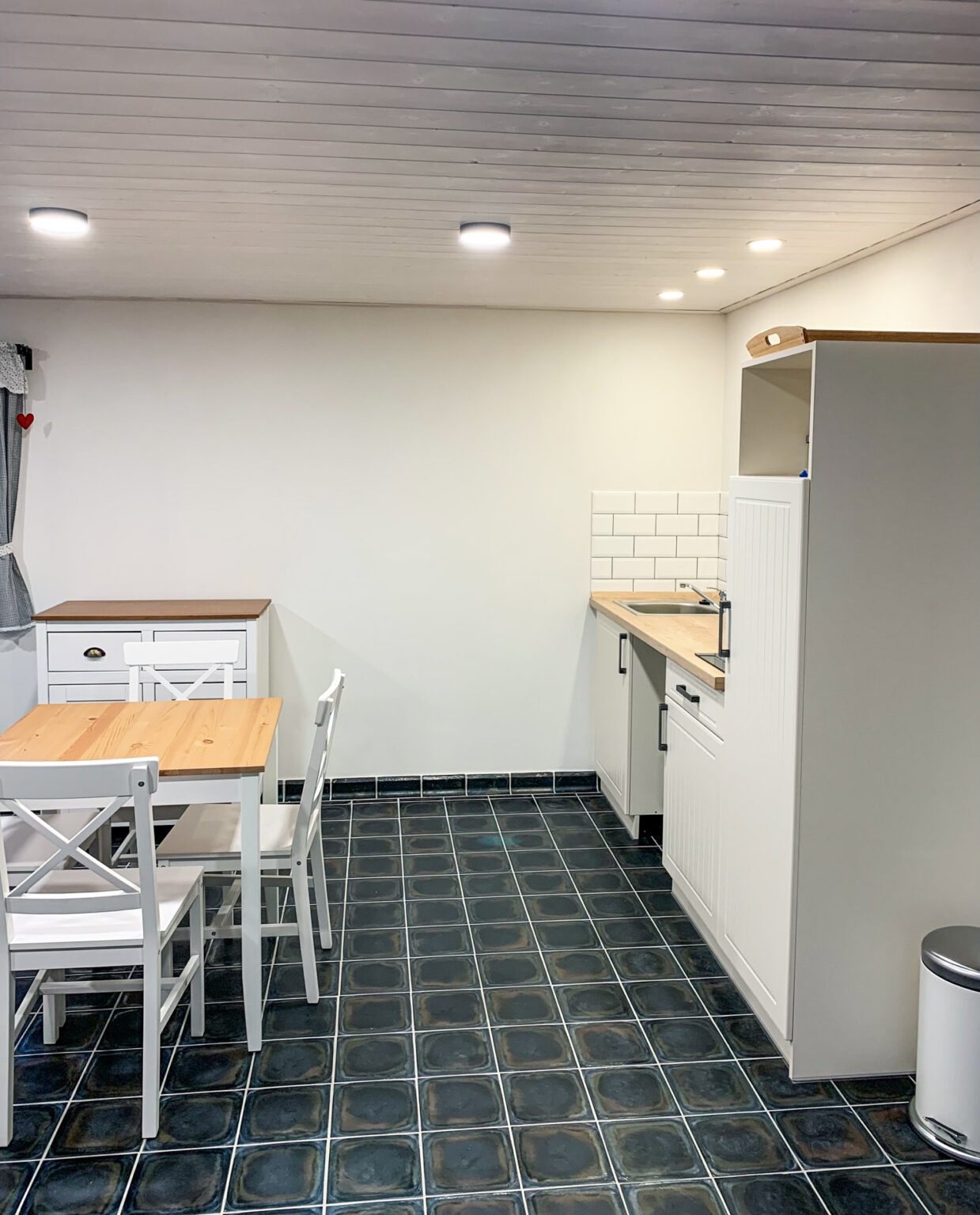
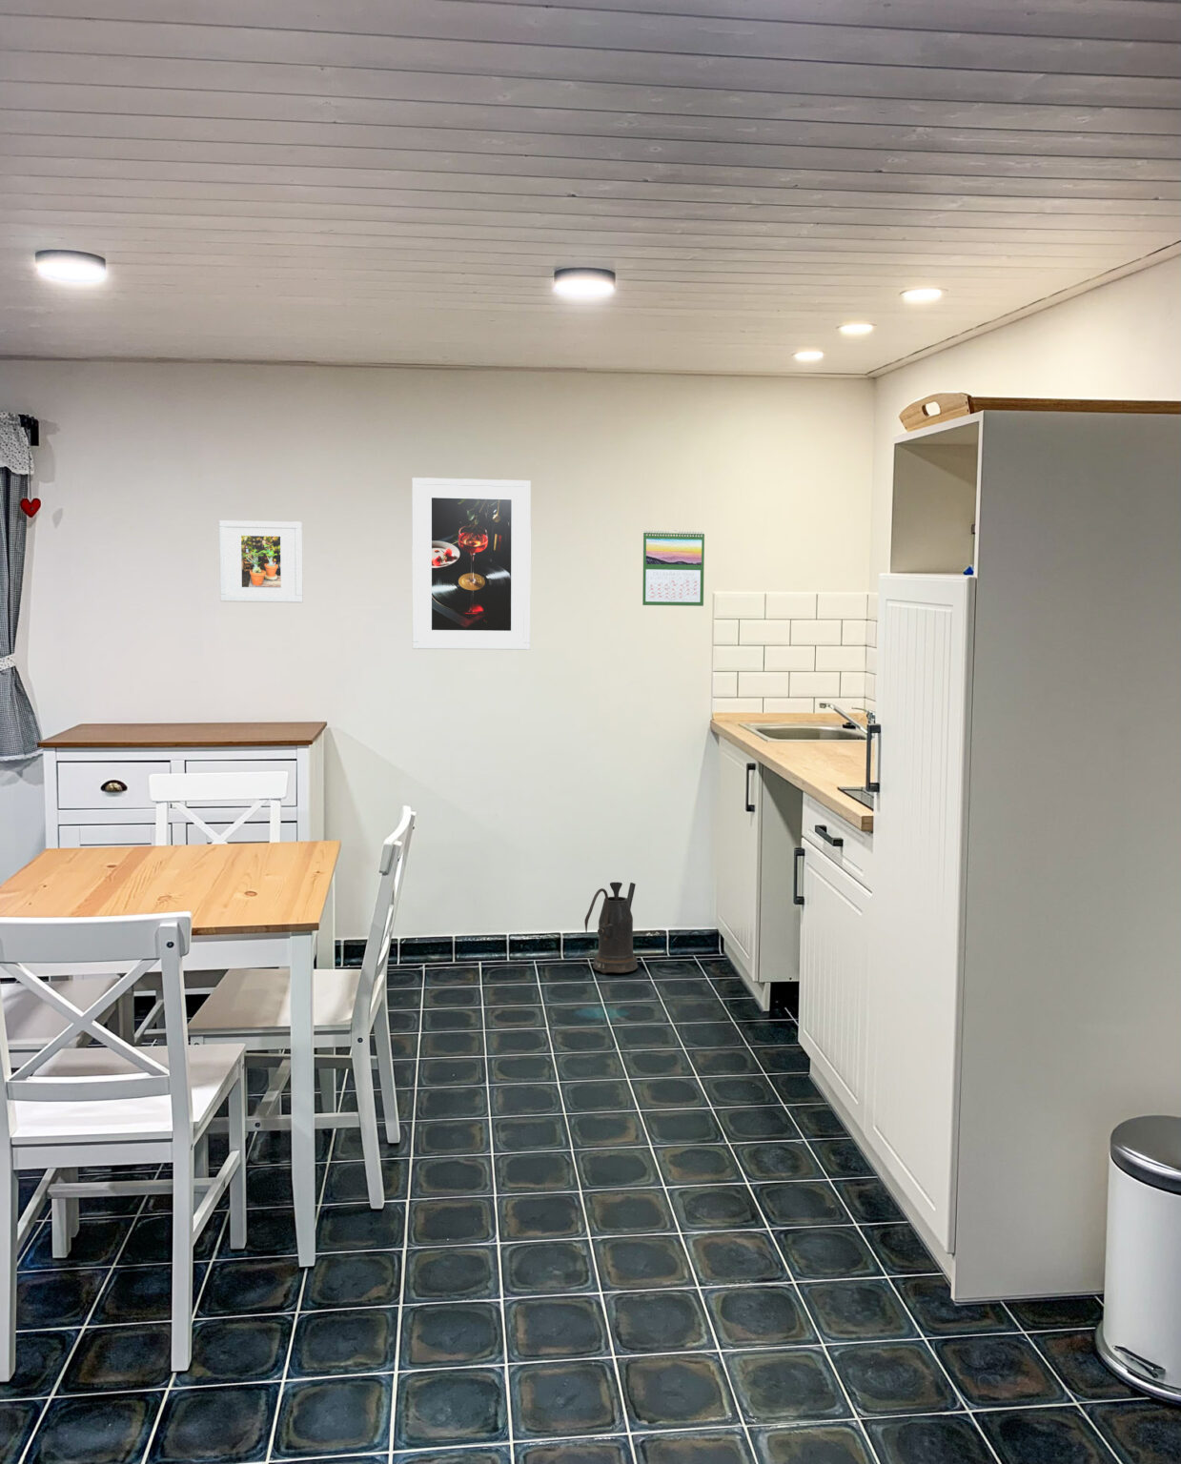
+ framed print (471, 564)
+ calendar (672, 568)
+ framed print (262, 562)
+ watering can (610, 928)
